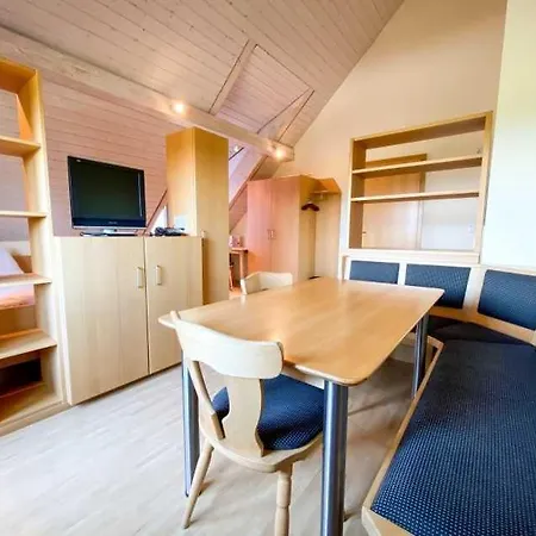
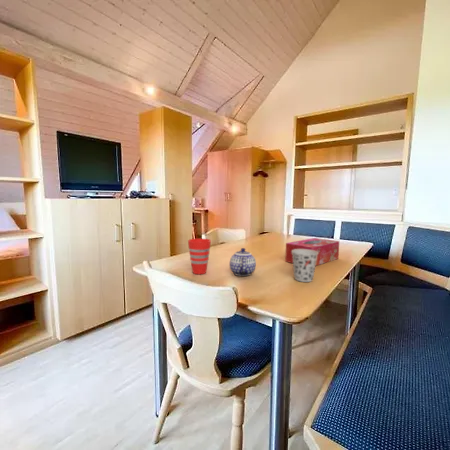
+ tissue box (313, 250)
+ teapot (242, 261)
+ cup (304, 265)
+ cup (199, 256)
